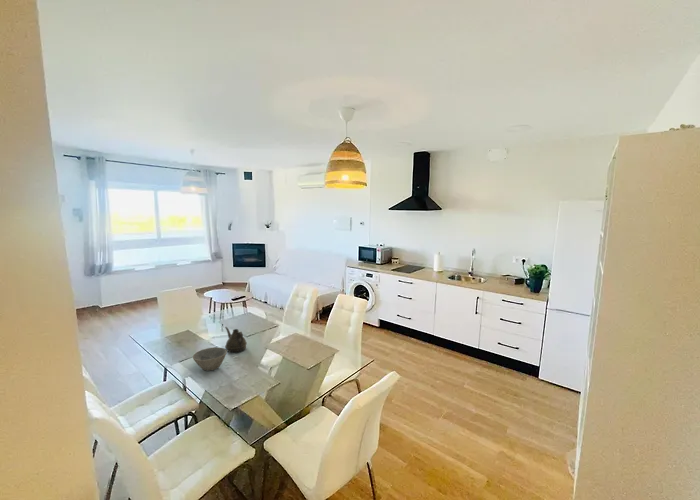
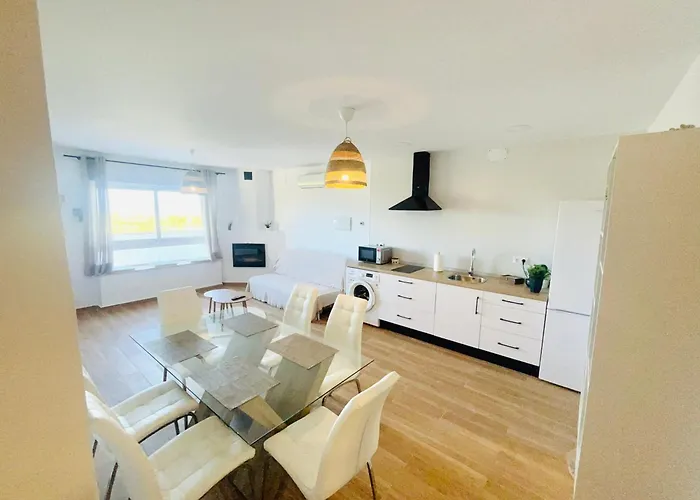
- bowl (210, 360)
- teapot (234, 338)
